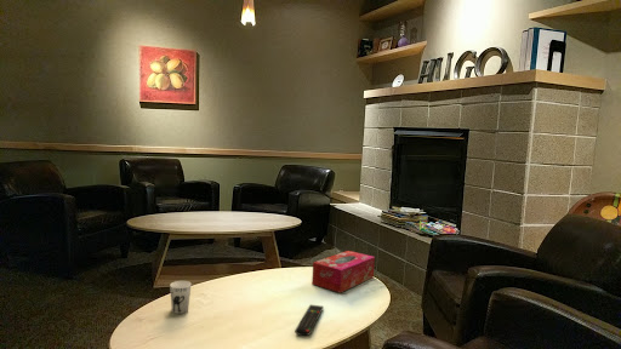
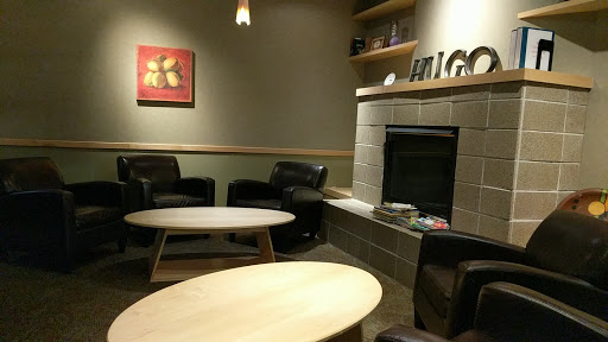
- remote control (309, 319)
- tissue box (343, 269)
- cup (180, 297)
